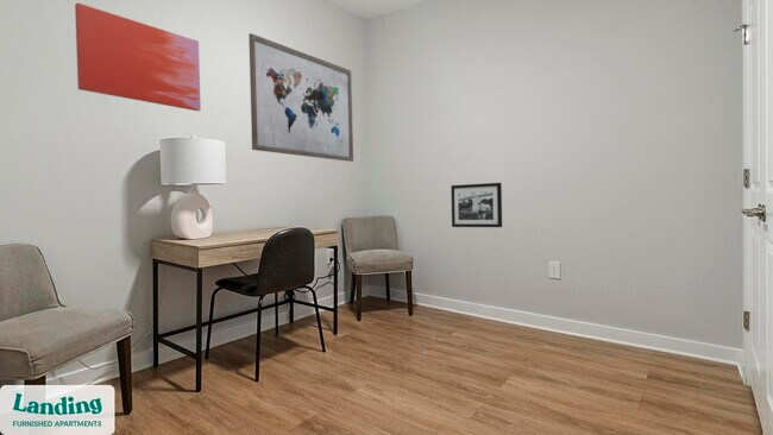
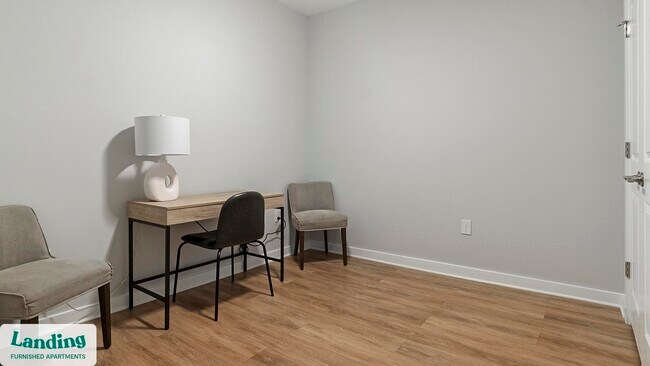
- picture frame (476, 206)
- wall art (307, 105)
- wall art (144, 62)
